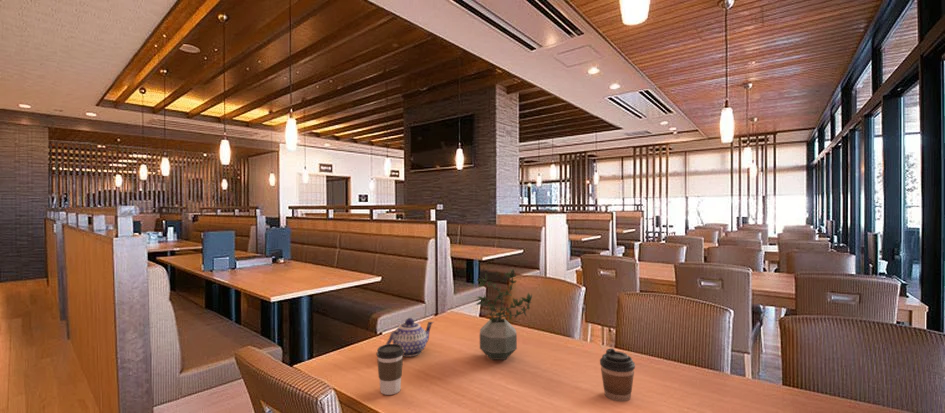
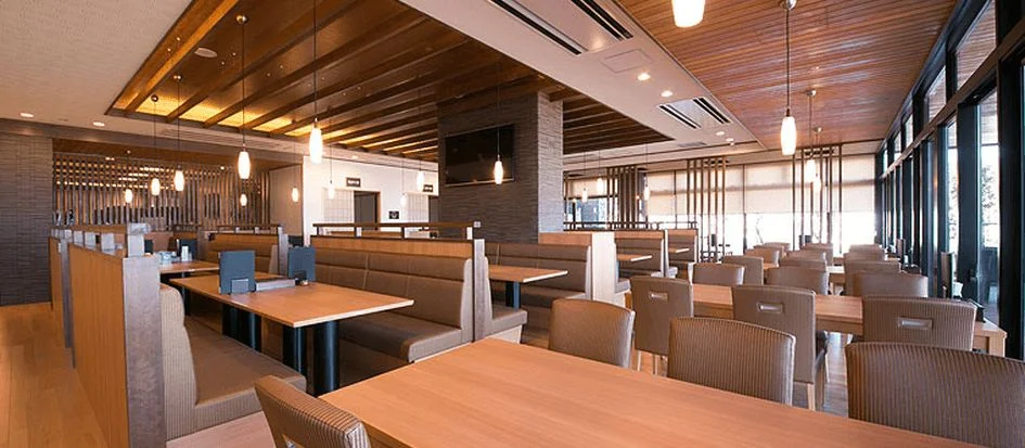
- coffee cup (617, 373)
- coffee cup (390, 369)
- teapot (410, 335)
- potted plant (504, 313)
